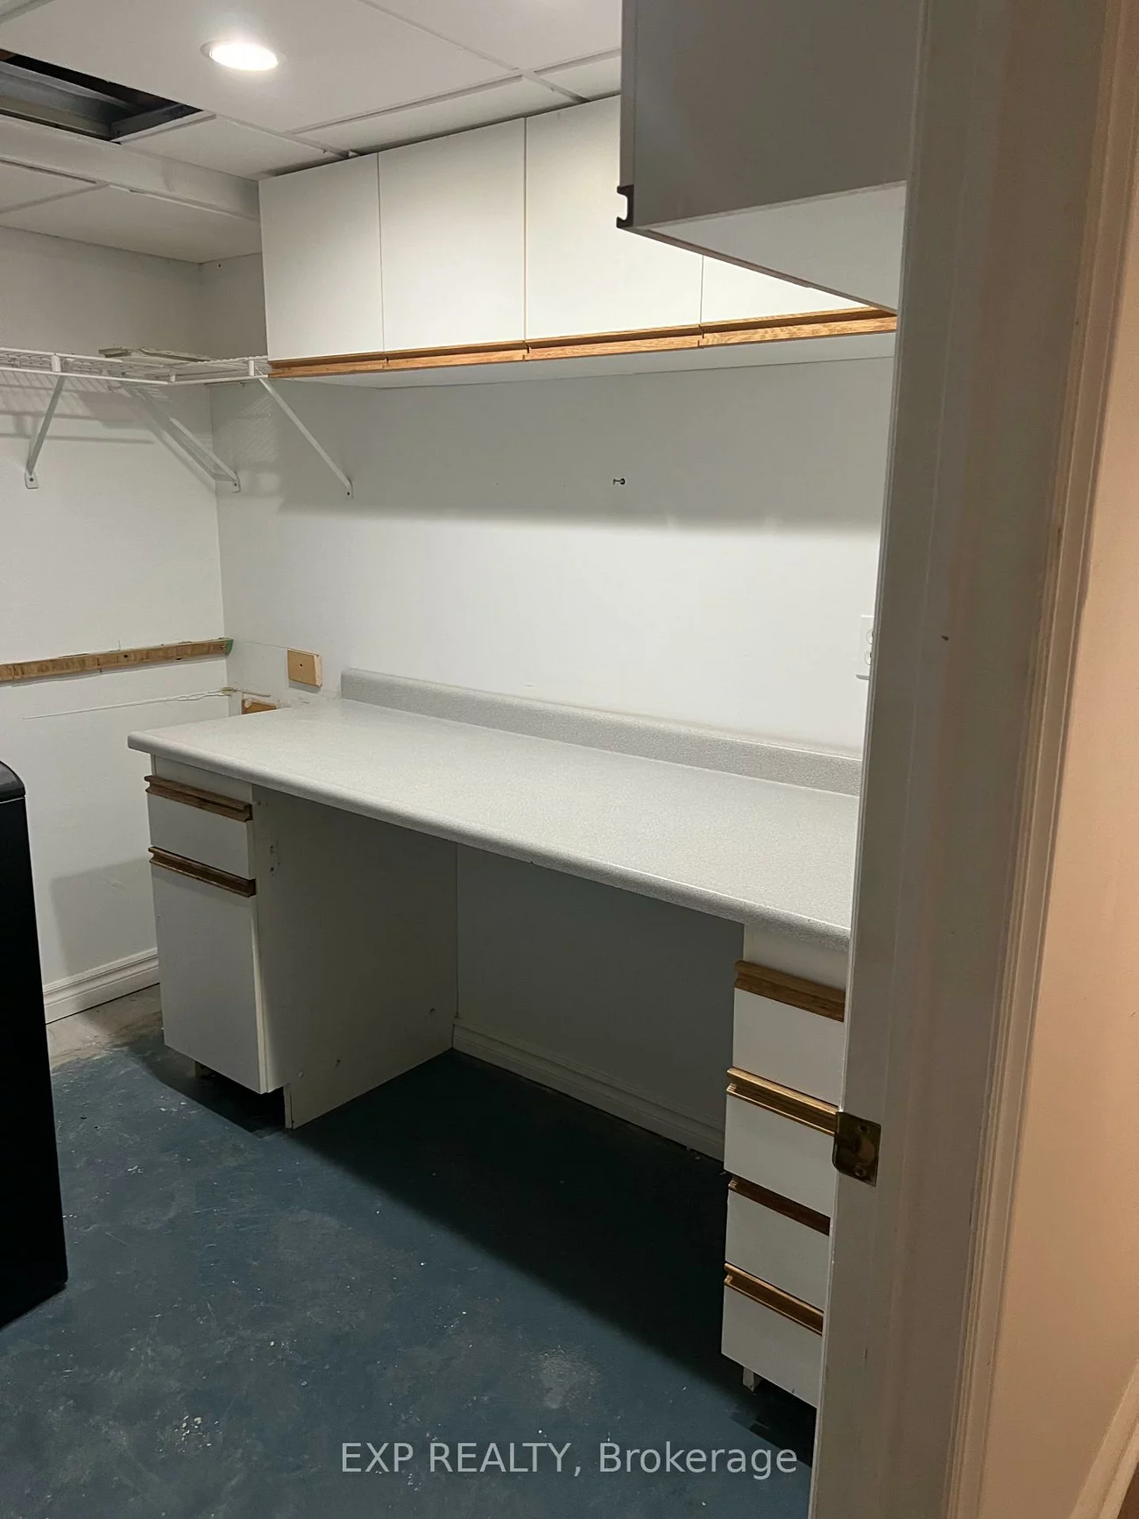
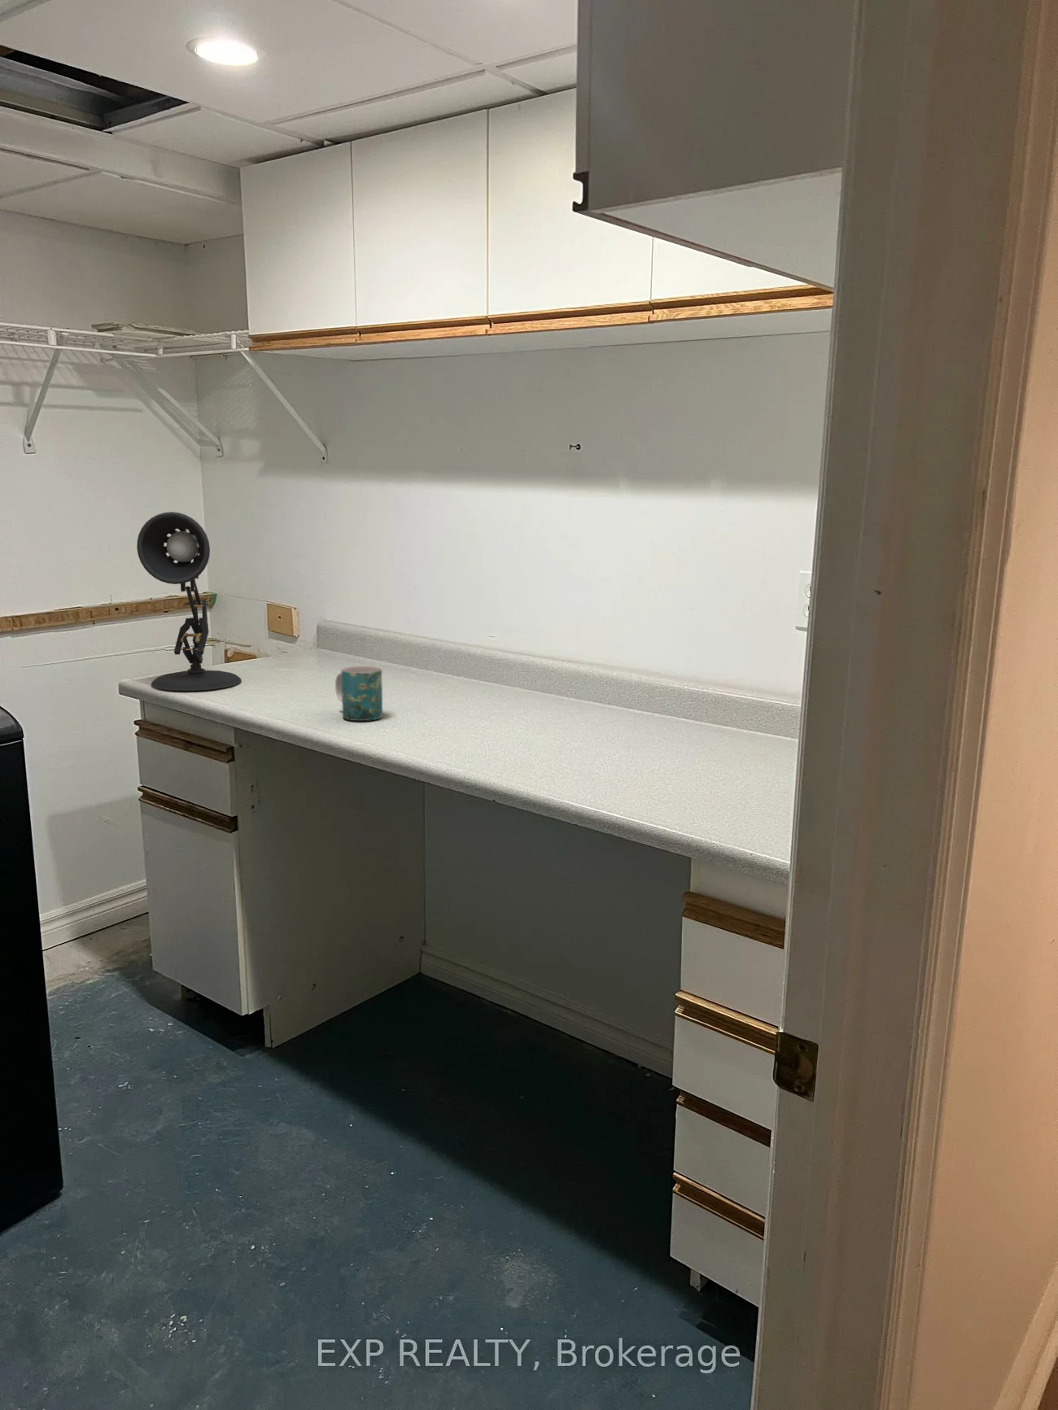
+ mug (356, 691)
+ desk lamp (190, 598)
